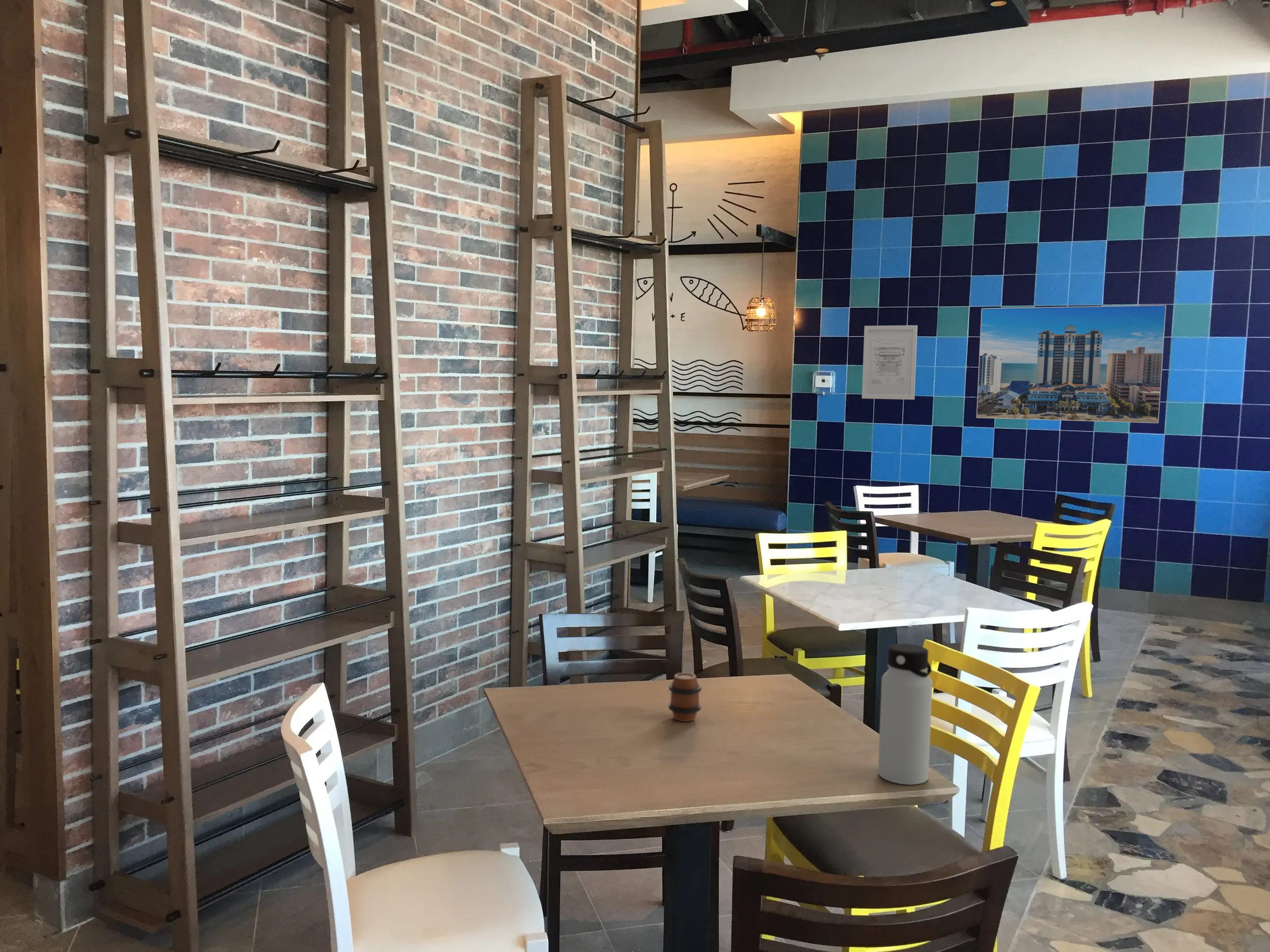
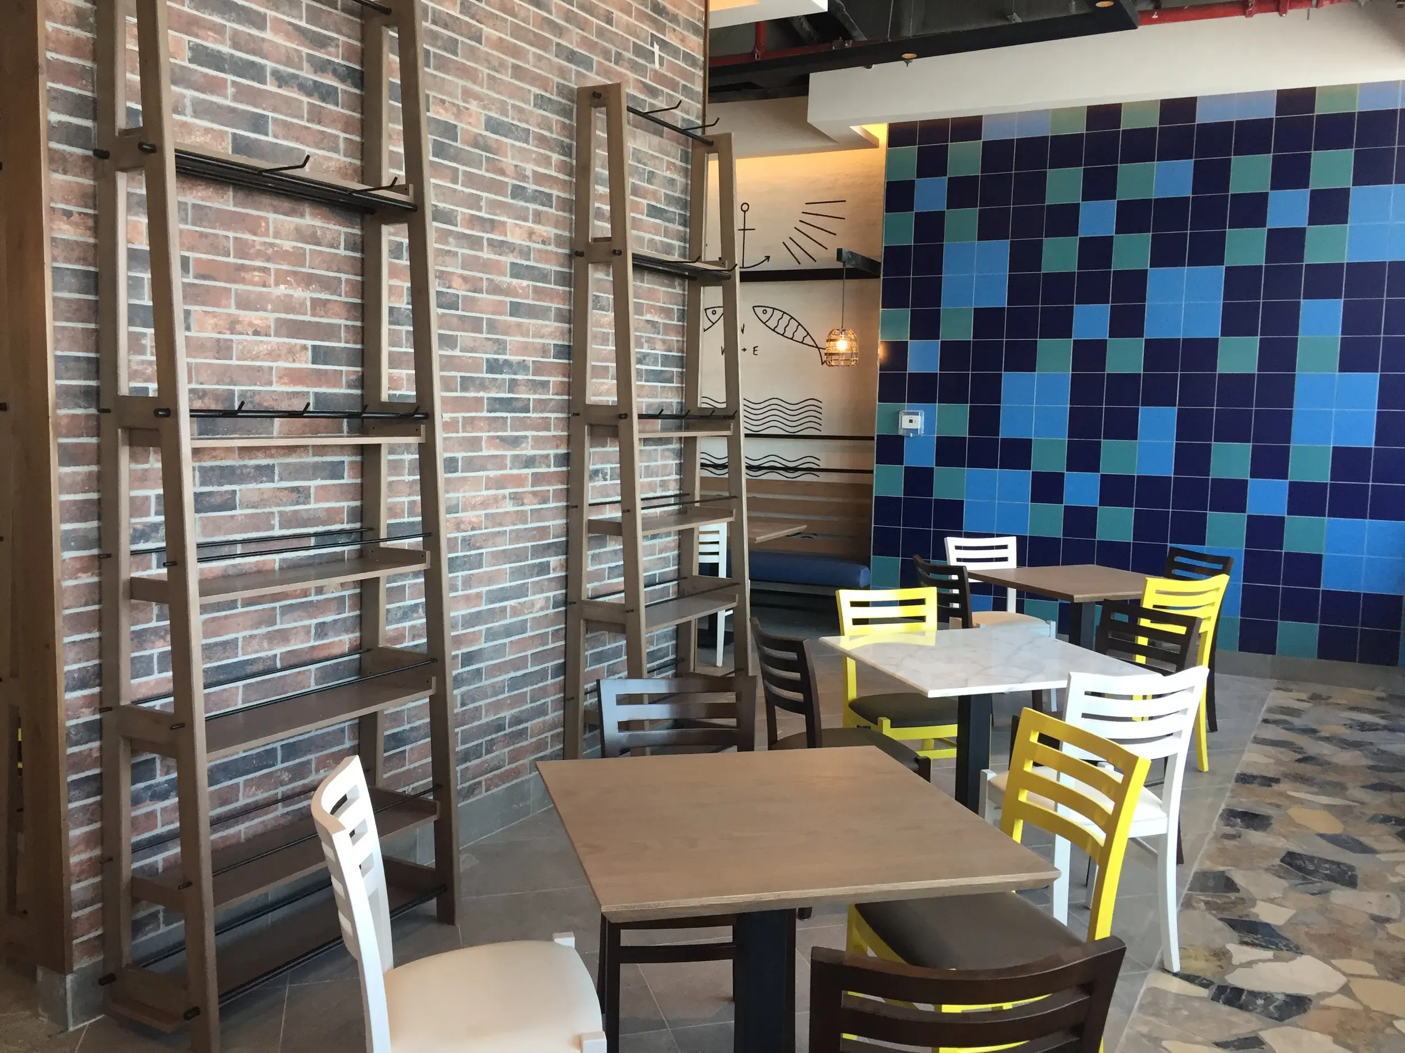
- wall art (889, 362)
- water bottle (905, 712)
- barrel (685, 697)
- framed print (1067, 364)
